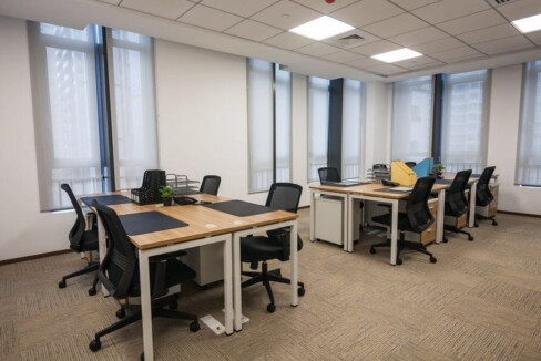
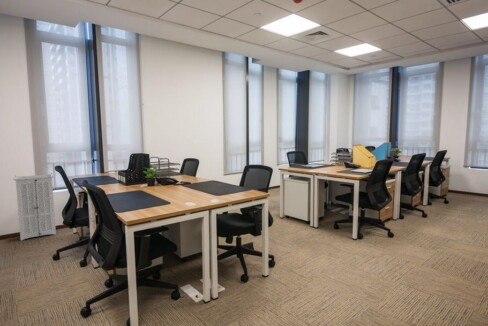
+ storage cabinet (36, 205)
